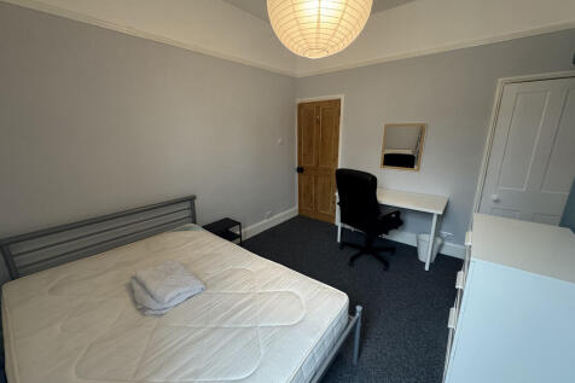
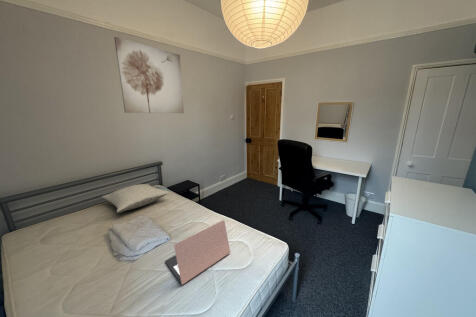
+ laptop (197, 242)
+ pillow (135, 195)
+ wall art (154, 81)
